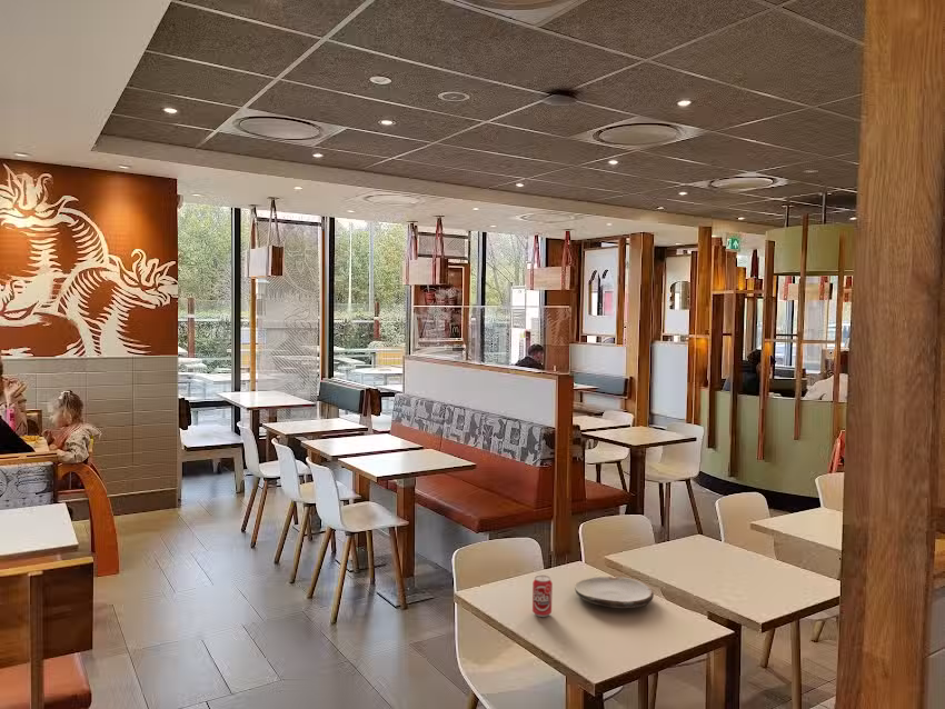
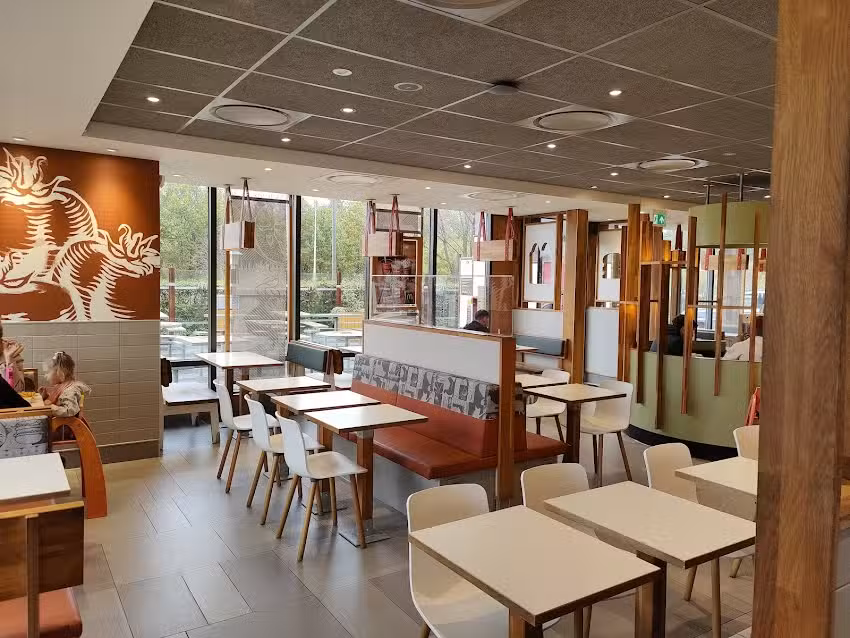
- plate (613, 592)
- beverage can (541, 596)
